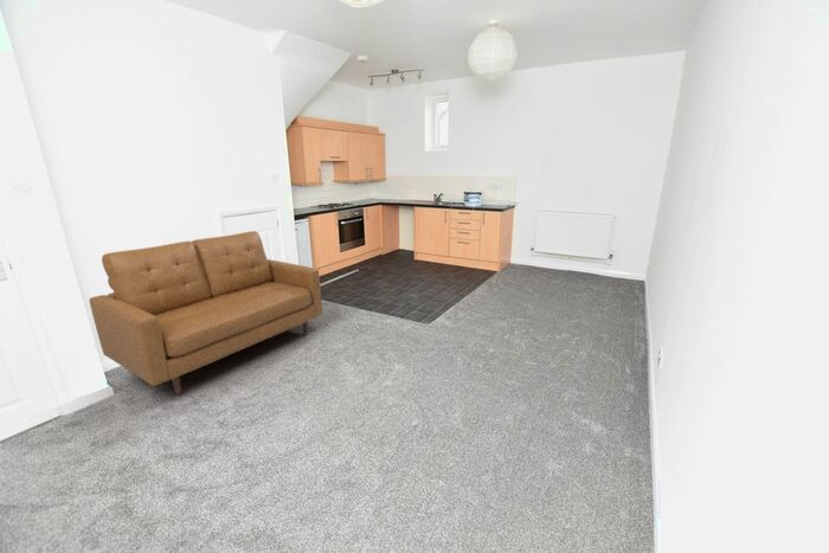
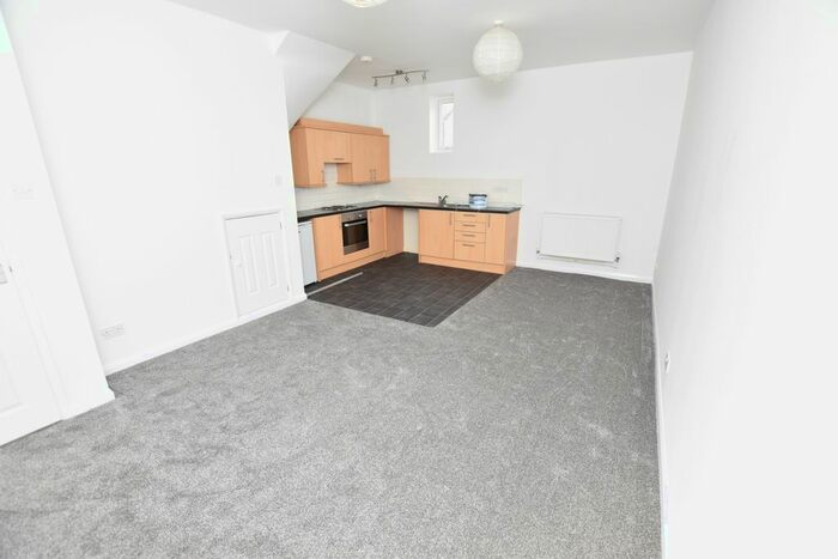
- sofa (220, 298)
